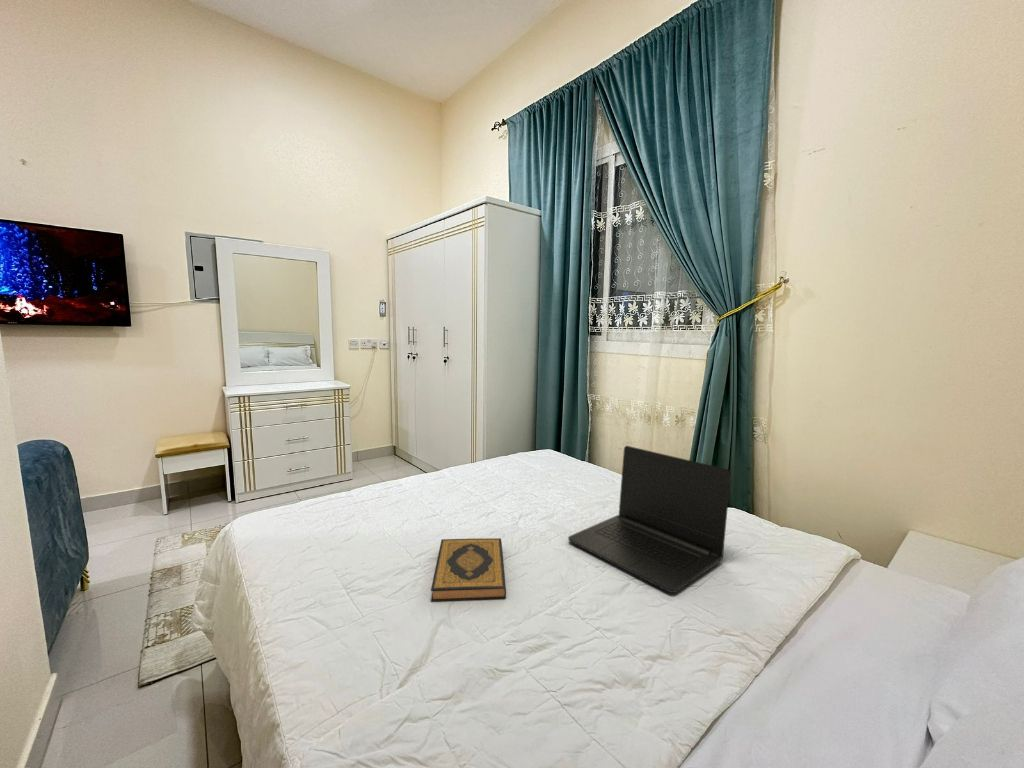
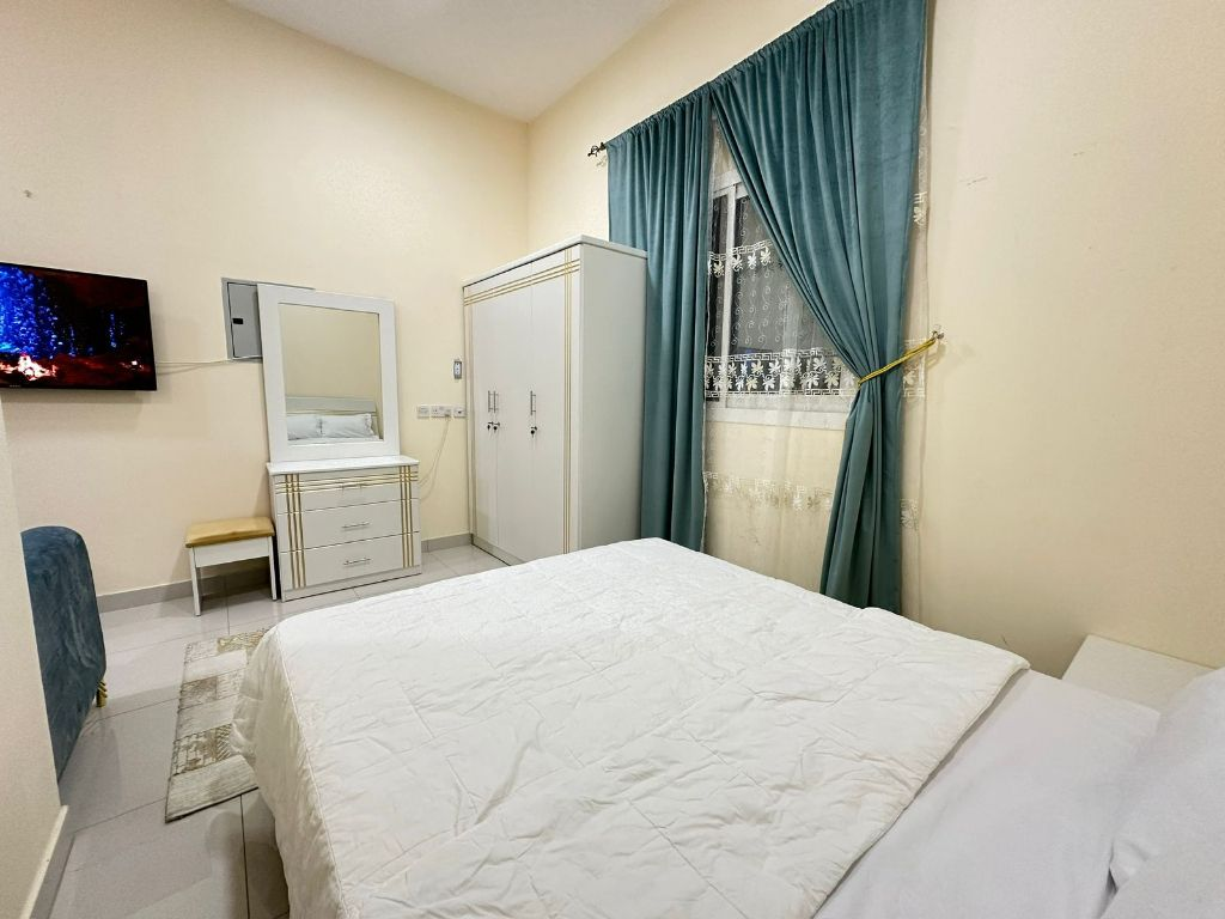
- laptop (644, 507)
- hardback book (470, 566)
